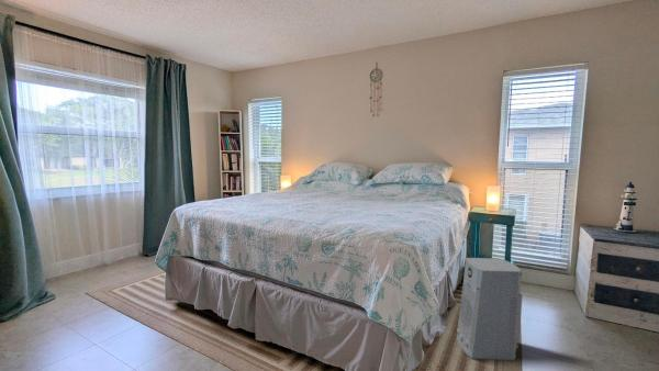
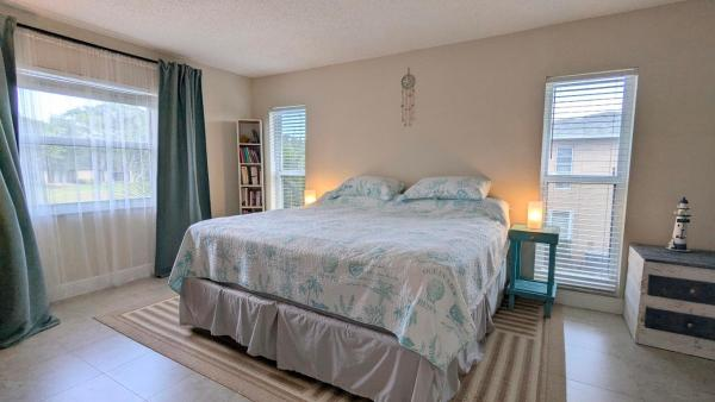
- air purifier (488, 306)
